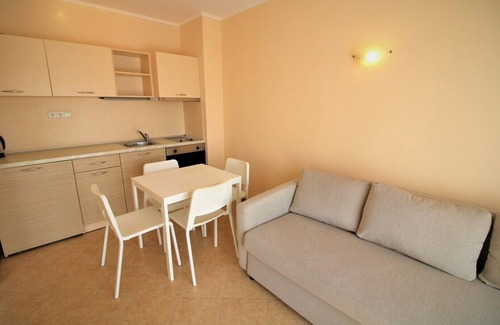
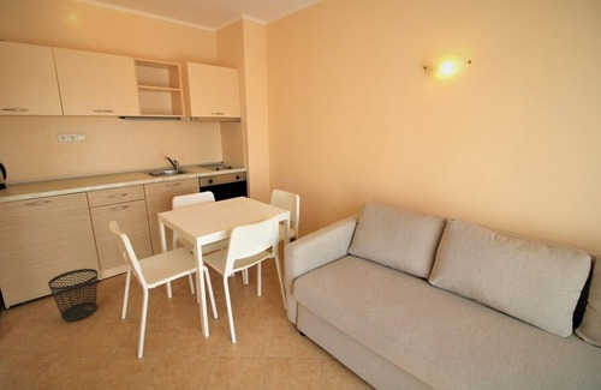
+ wastebasket (76, 295)
